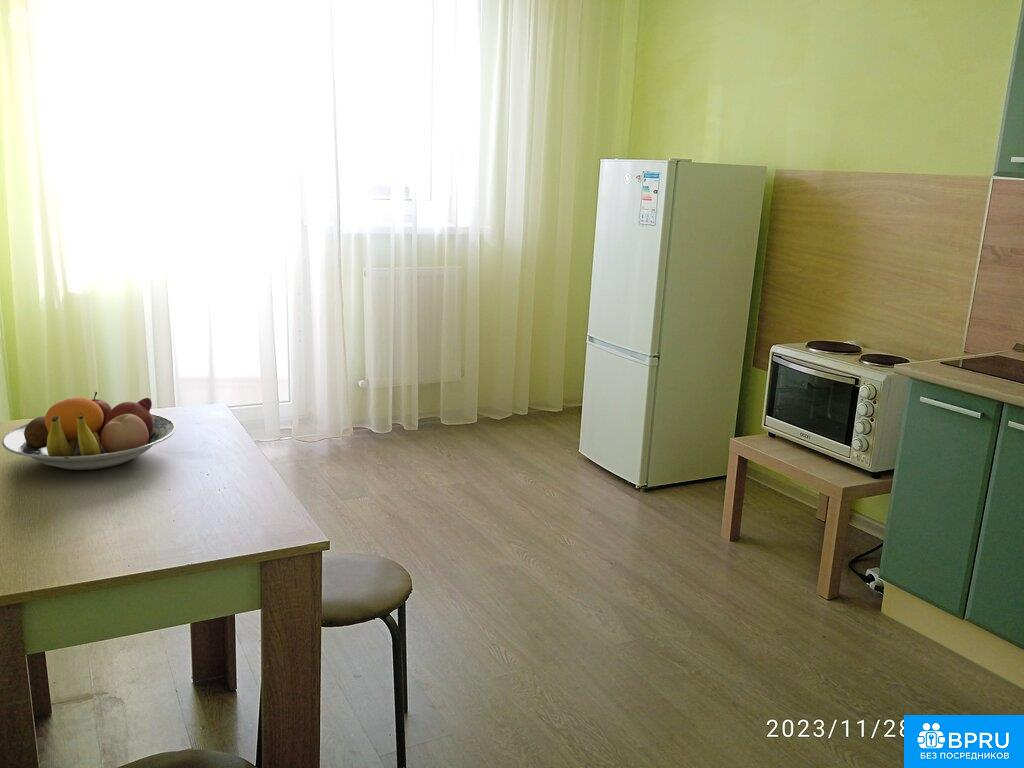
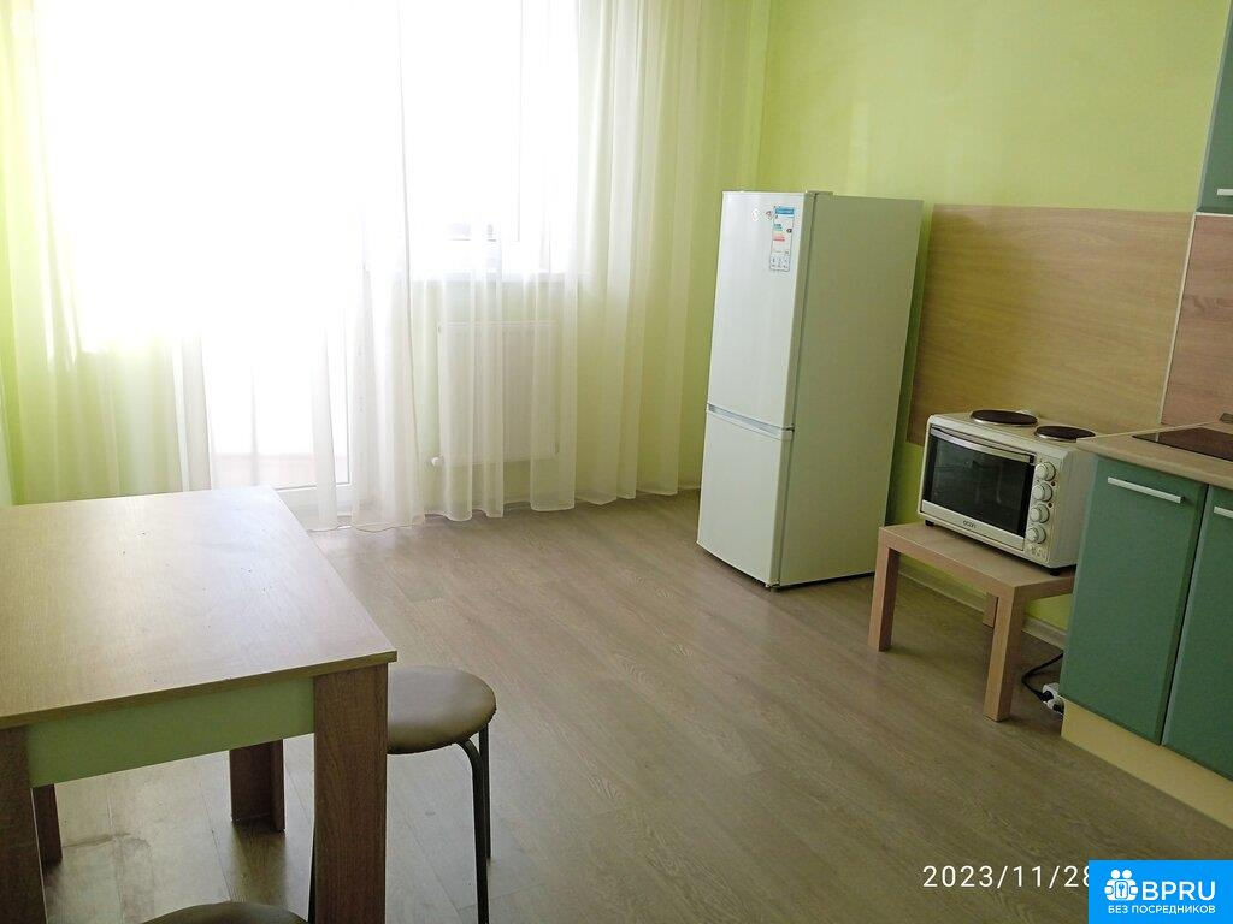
- fruit bowl (91, 425)
